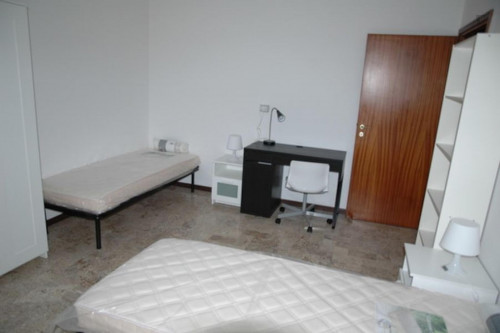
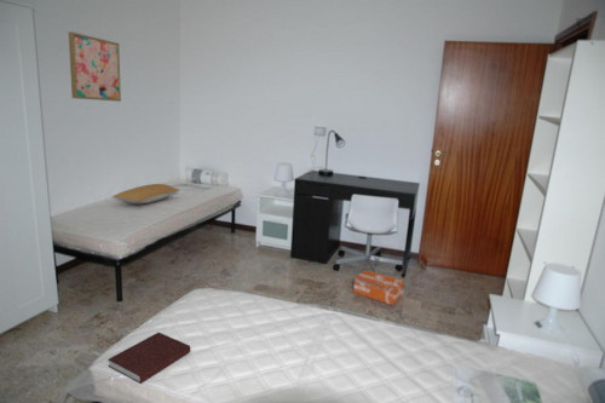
+ cardboard box (379, 286)
+ notebook (150, 355)
+ pillow (148, 192)
+ wall art (96, 69)
